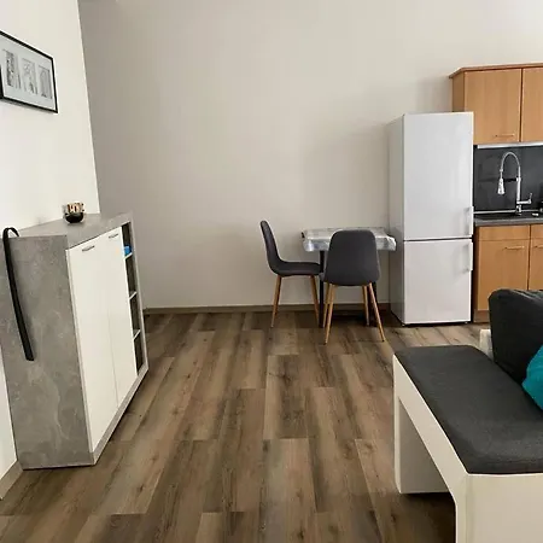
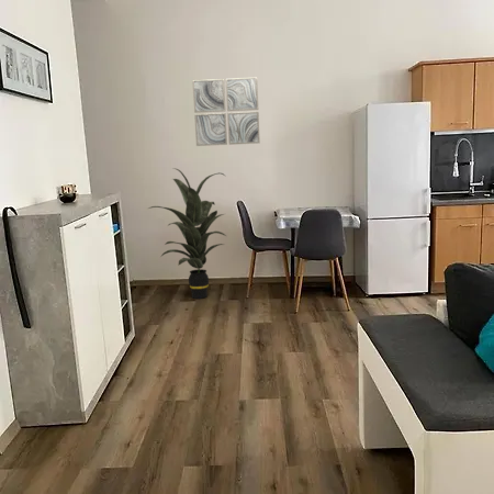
+ wall art (225, 113)
+ indoor plant (191, 233)
